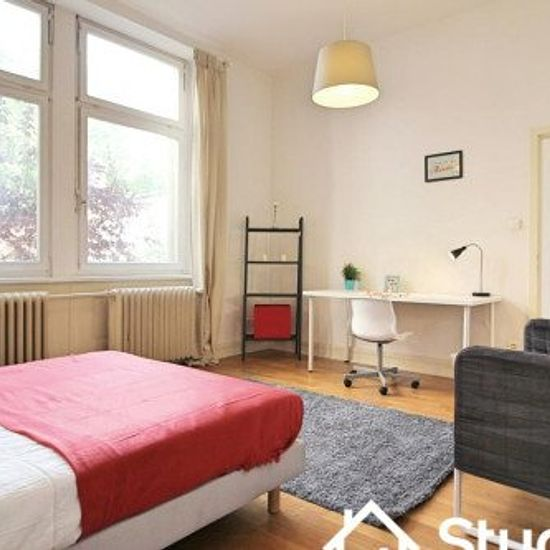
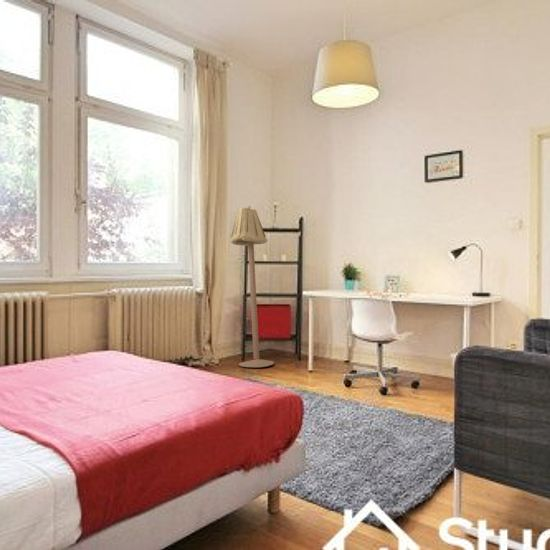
+ floor lamp (250, 285)
